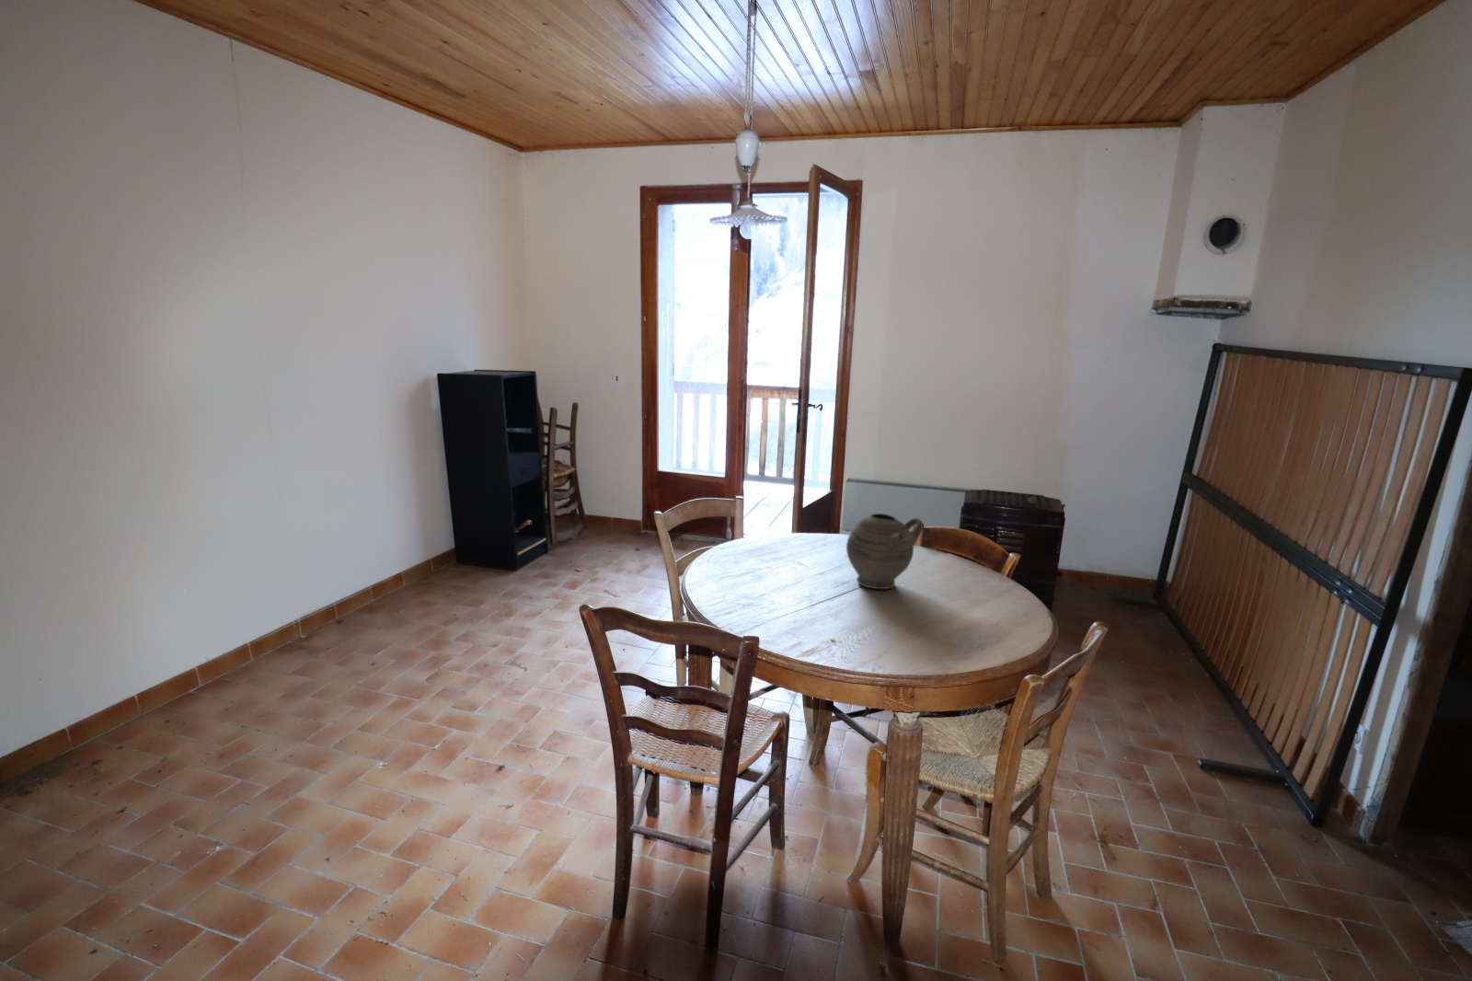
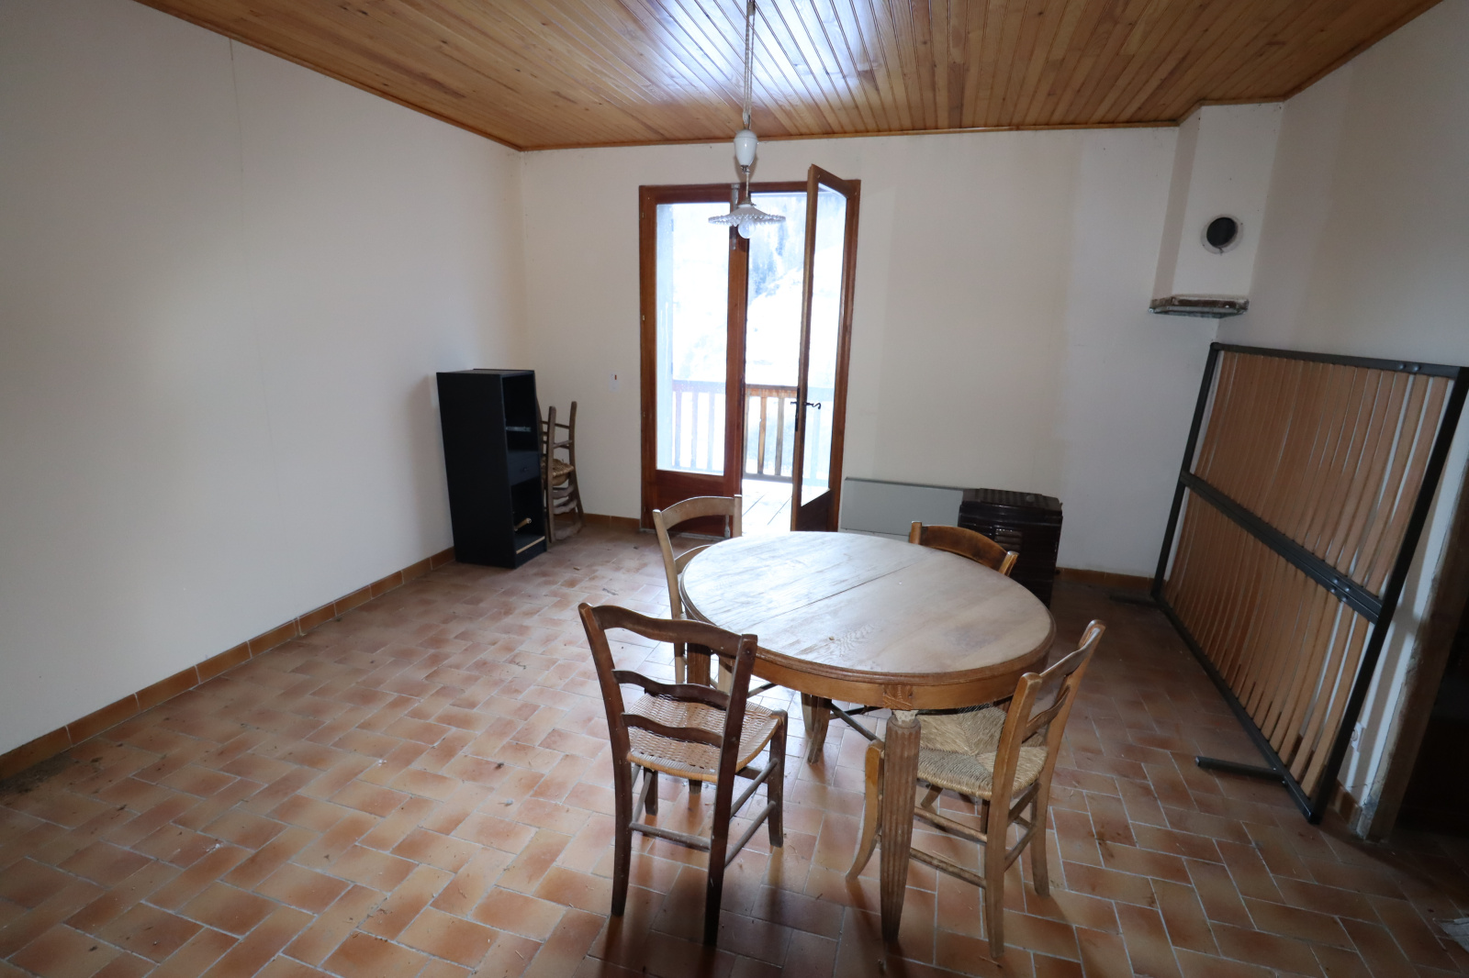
- ceramic jug (884, 552)
